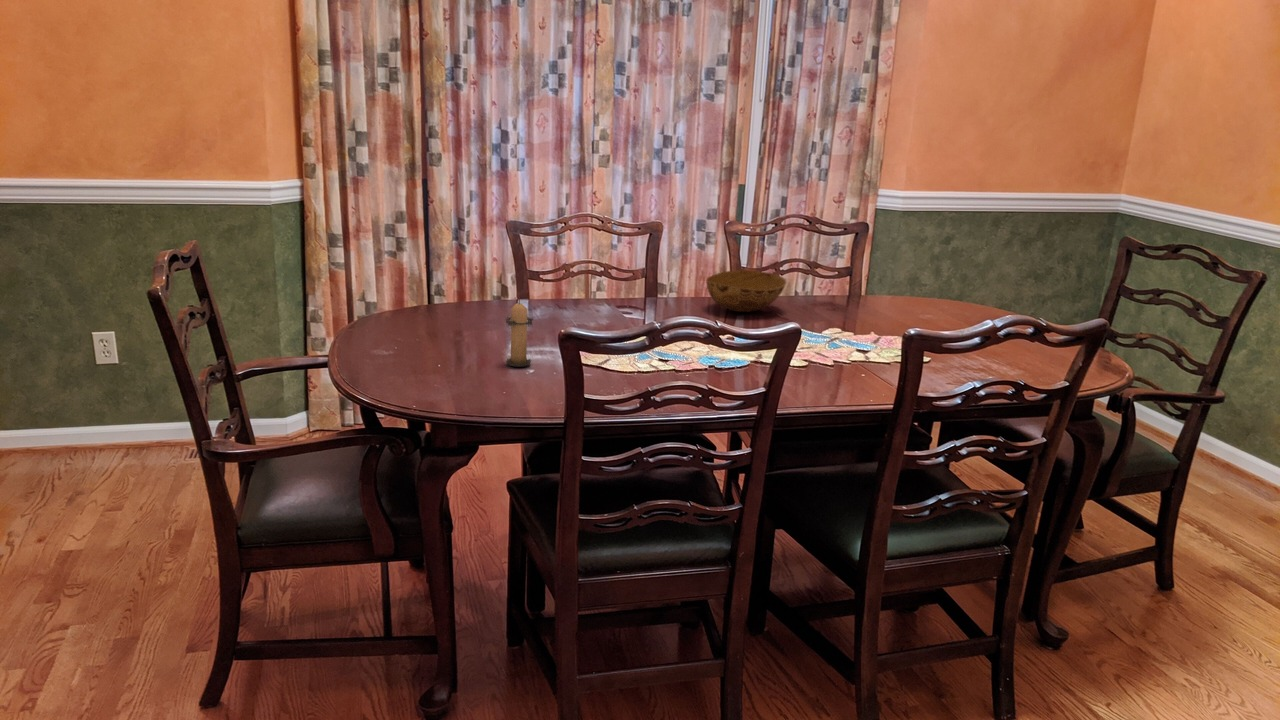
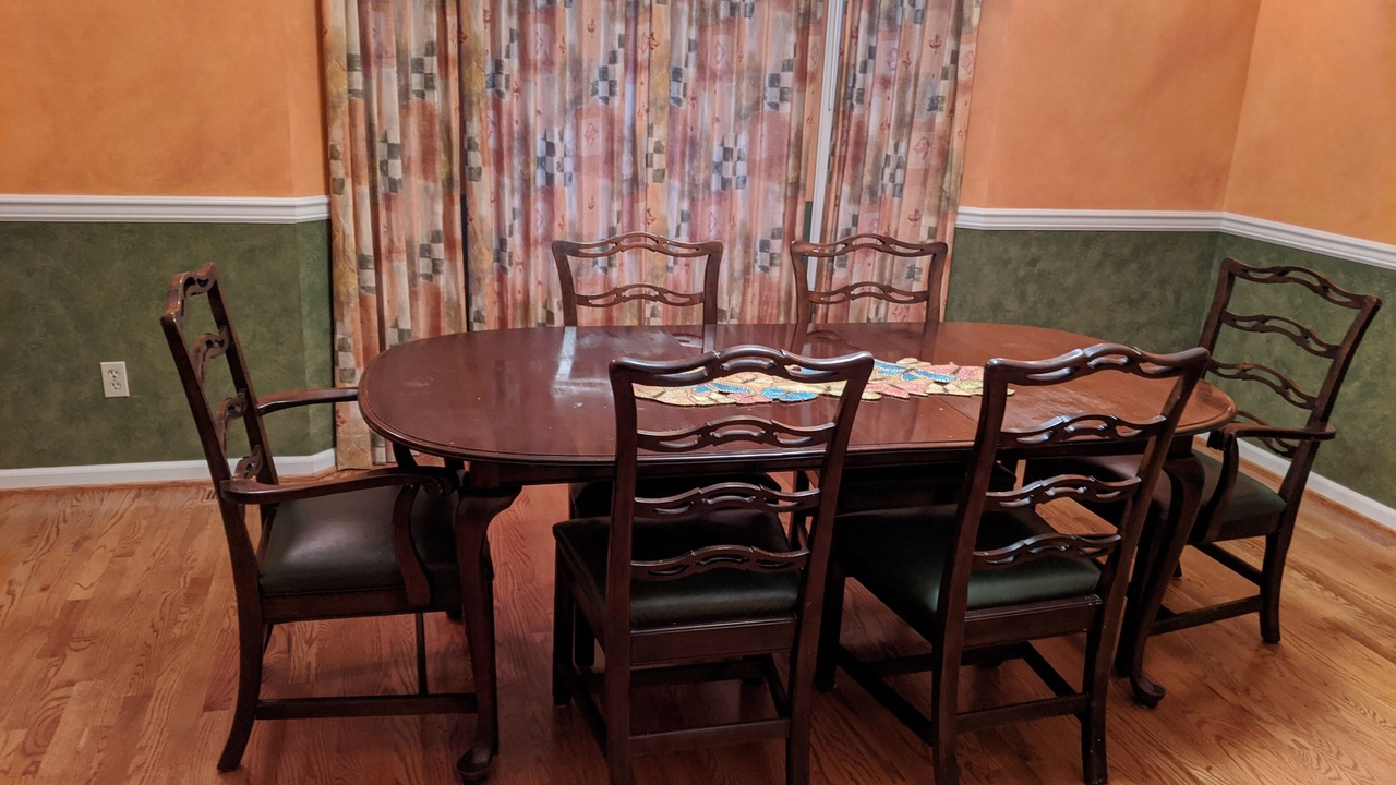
- candle (518, 331)
- bowl (744, 293)
